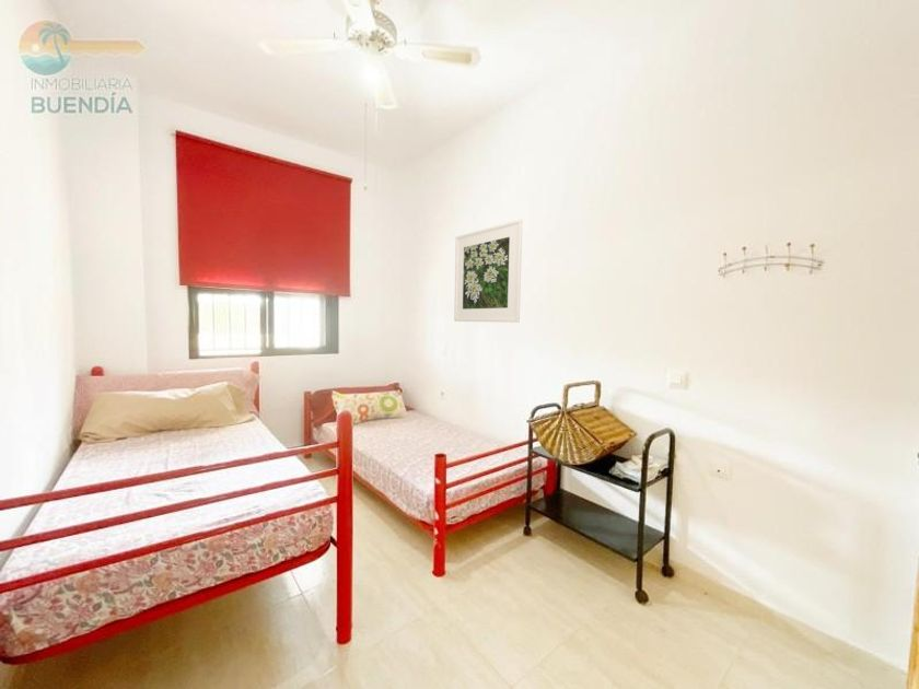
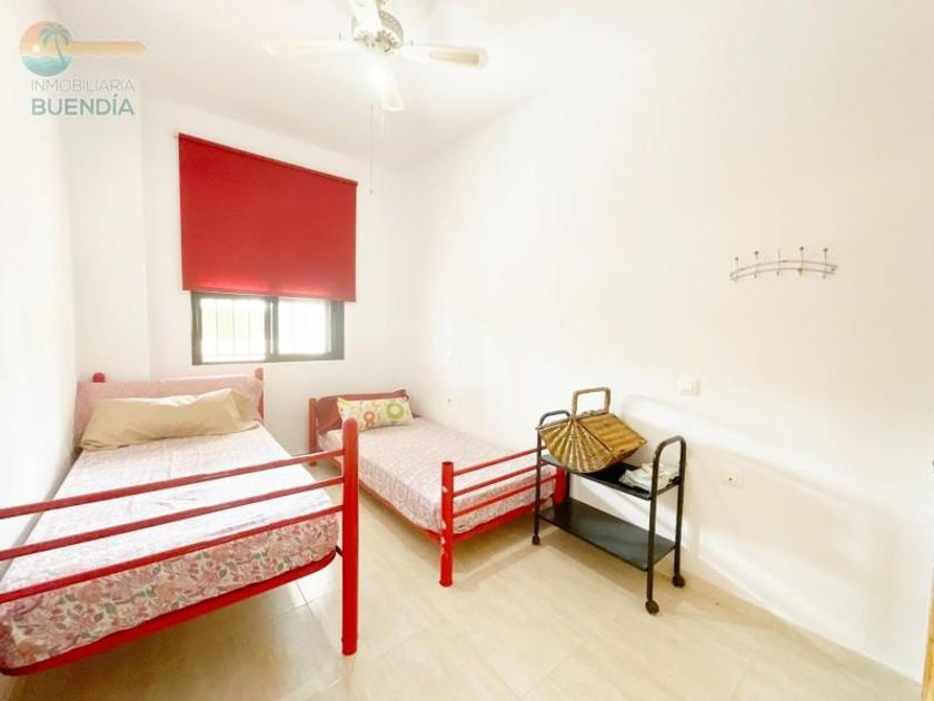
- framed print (485, 276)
